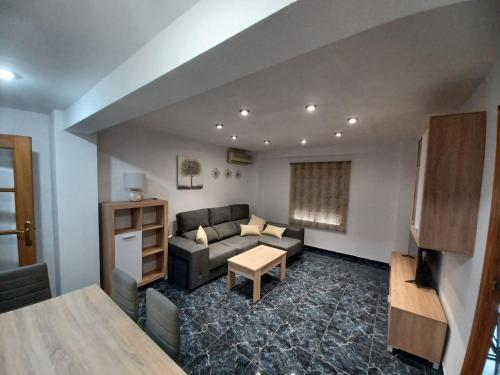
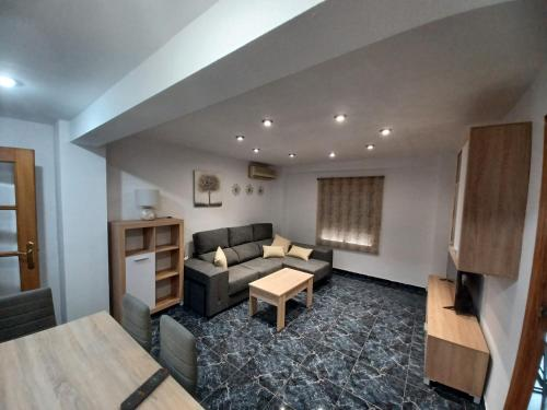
+ remote control (147, 387)
